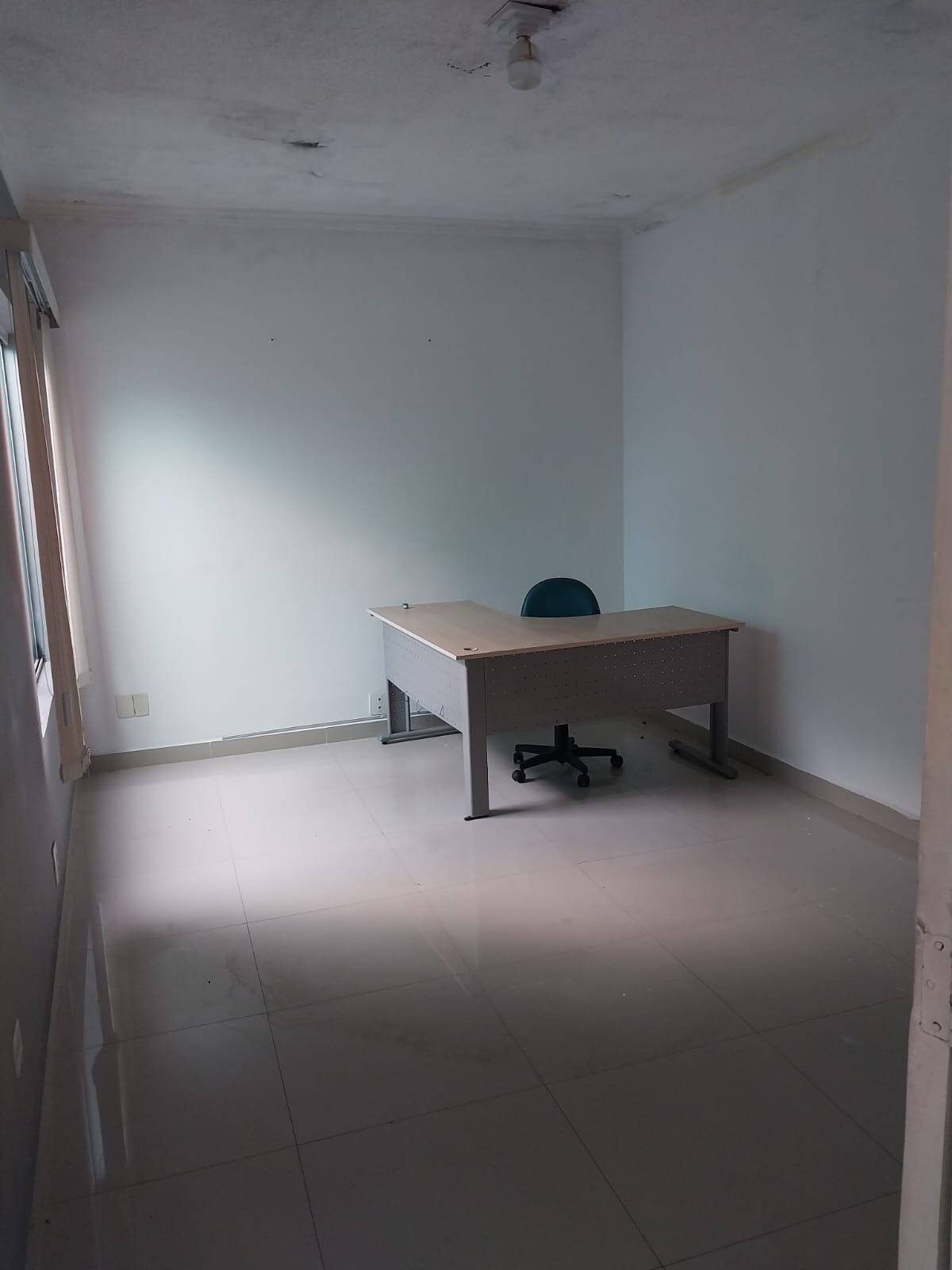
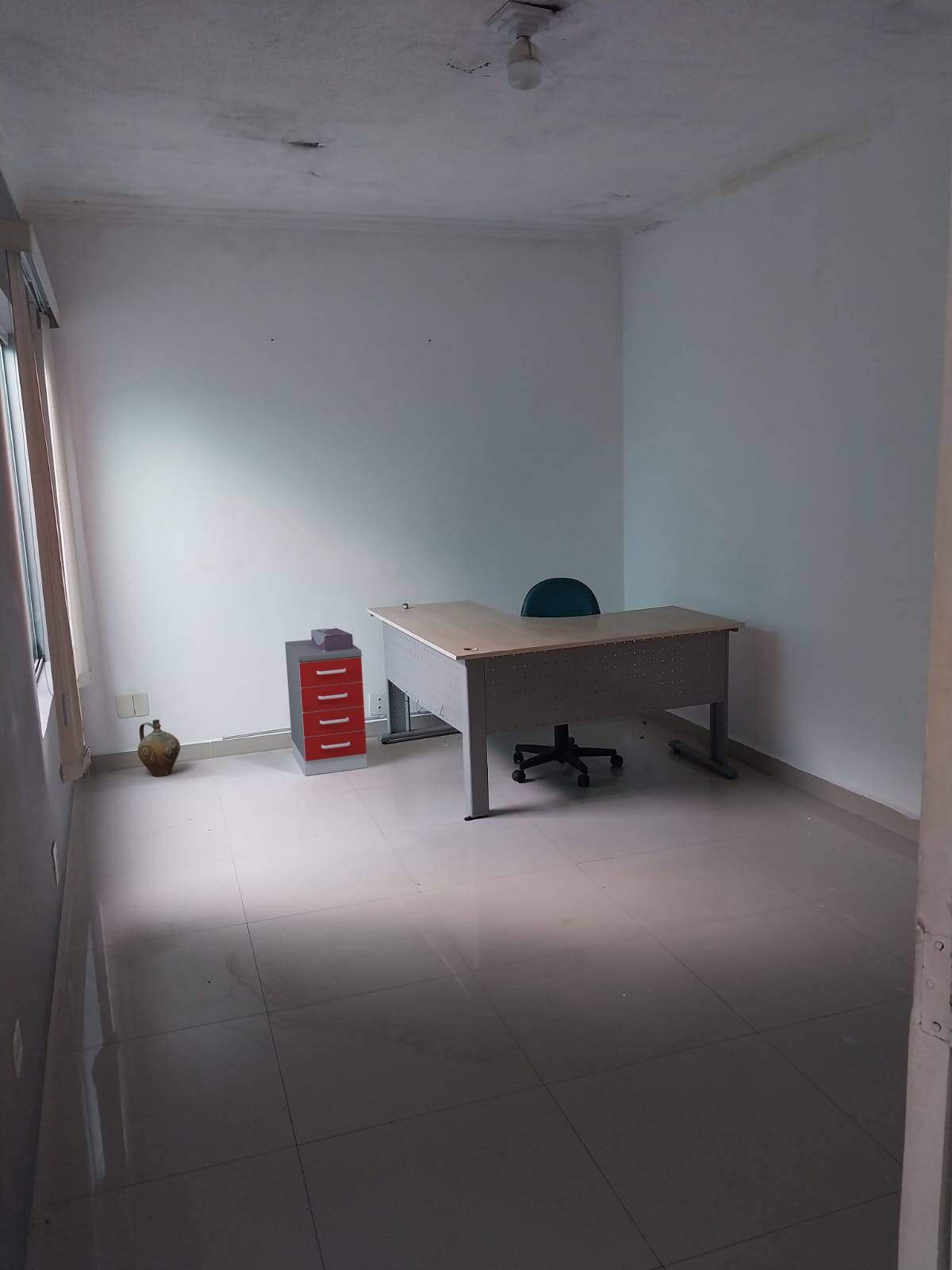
+ filing cabinet (325, 704)
+ tissue box (332, 638)
+ ceramic jug (159, 746)
